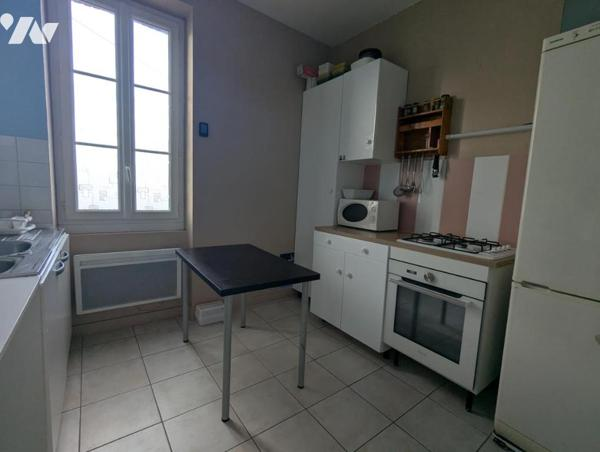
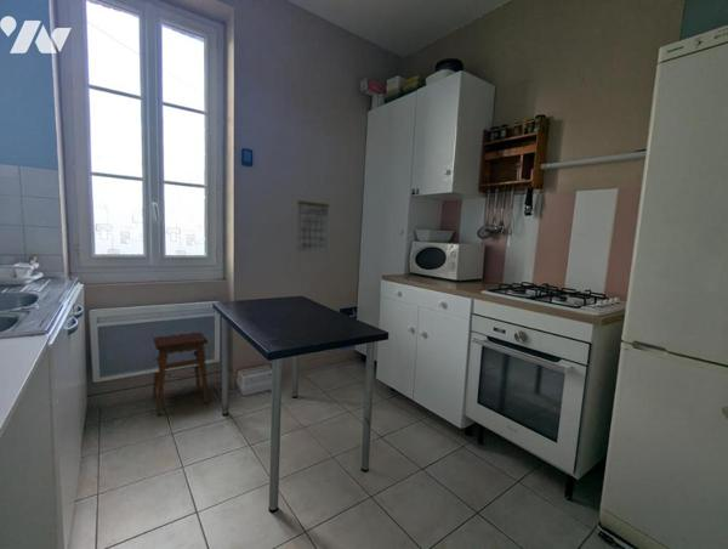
+ stool (180, 366)
+ calendar (312, 221)
